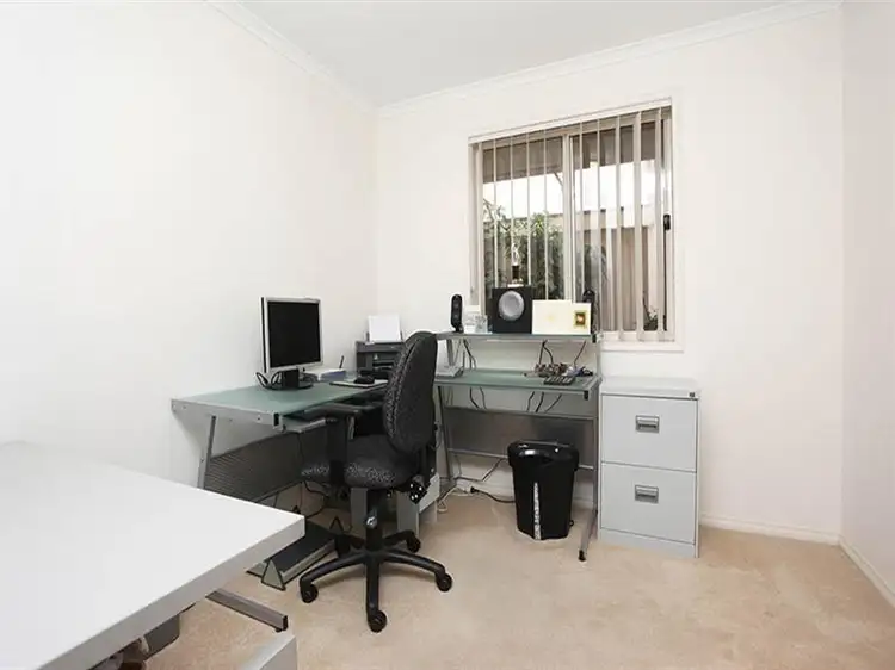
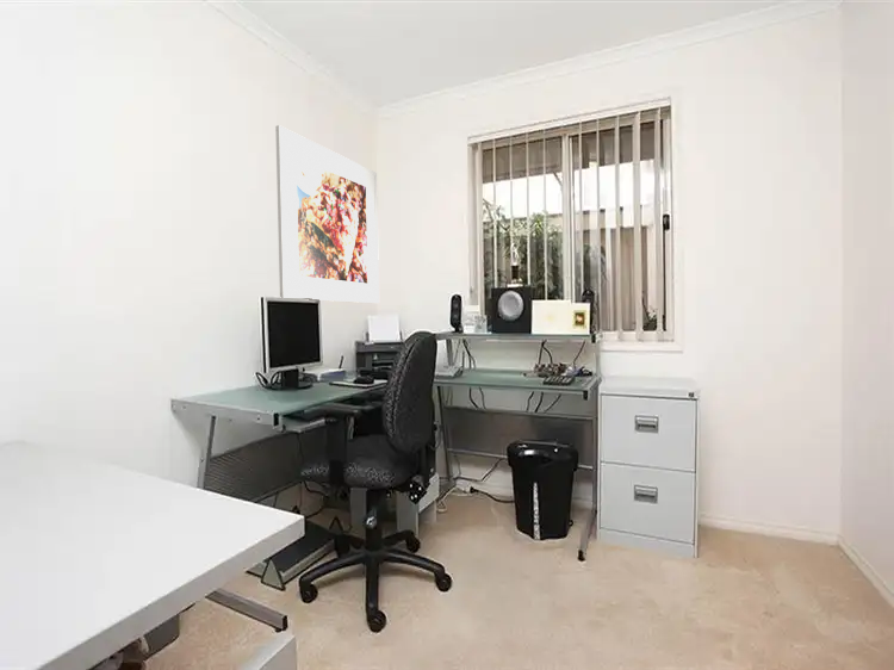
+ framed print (335, 227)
